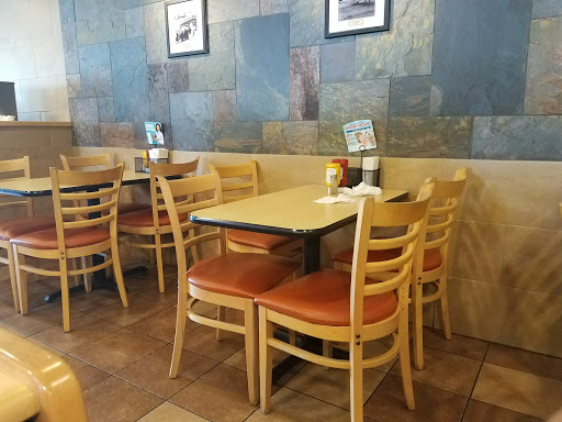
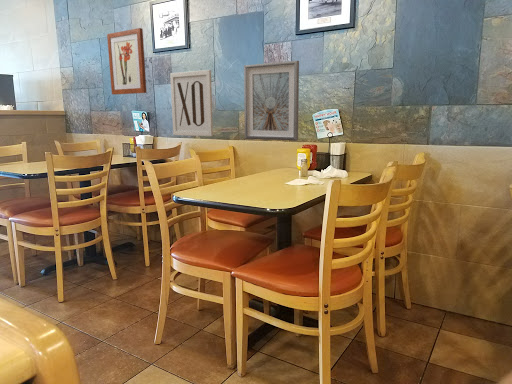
+ wall art (191, 104)
+ wall art (126, 63)
+ picture frame (270, 102)
